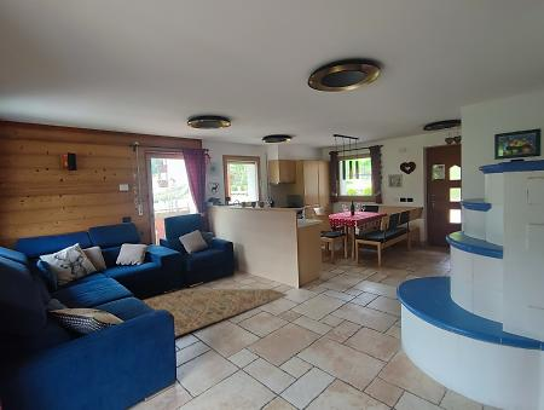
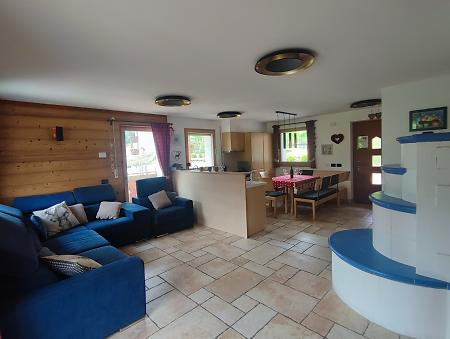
- rug (199, 302)
